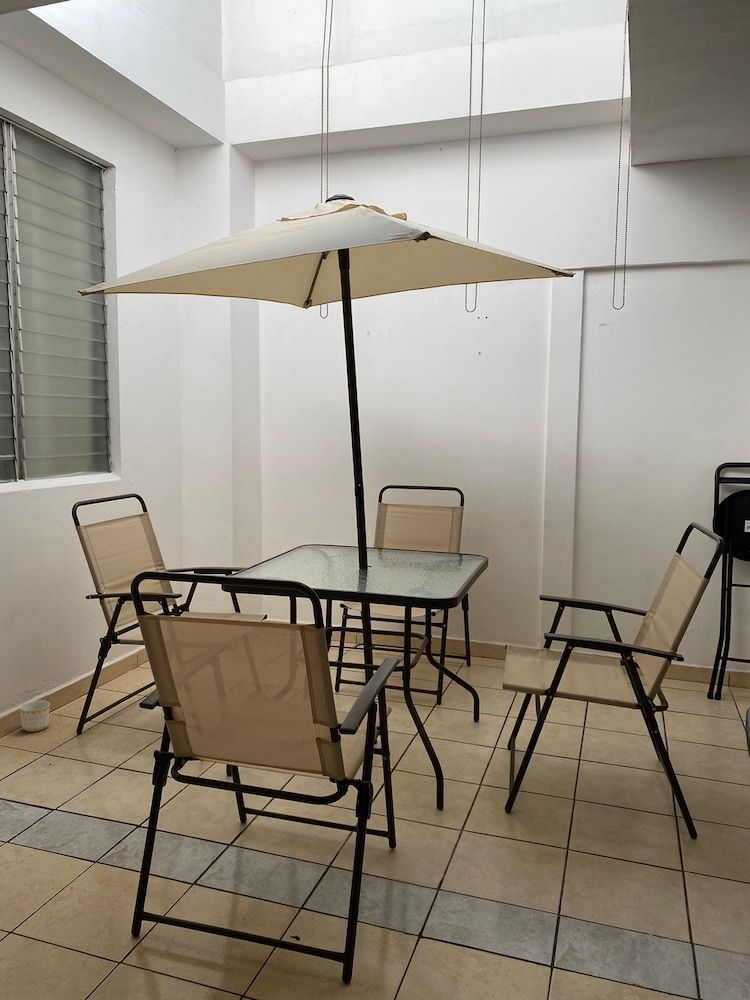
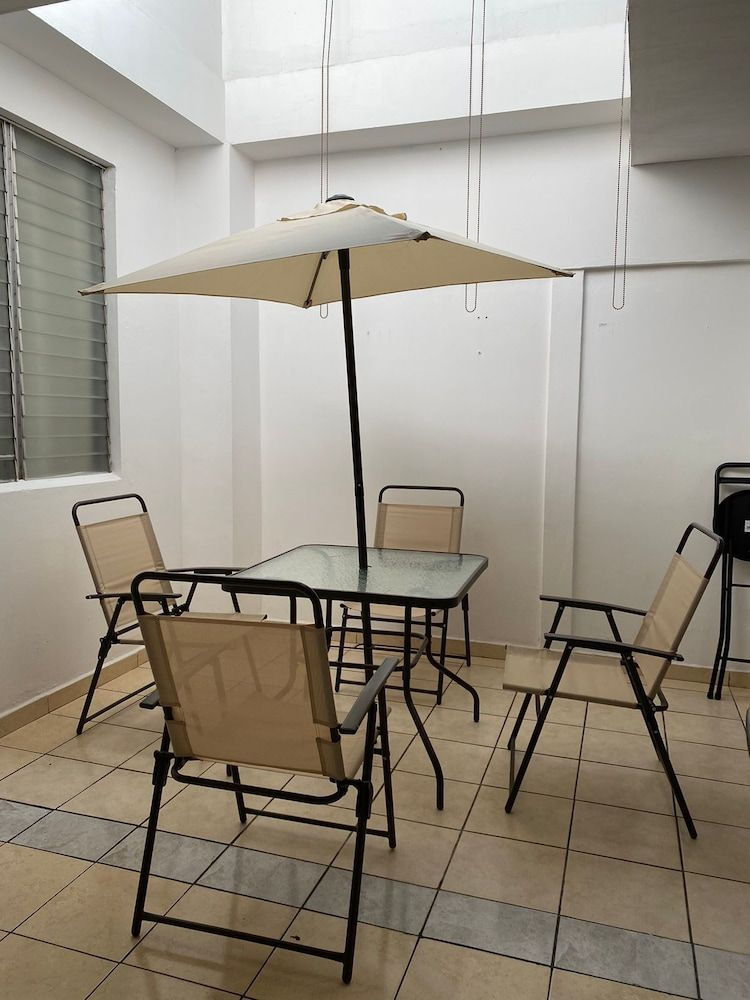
- planter (35, 716)
